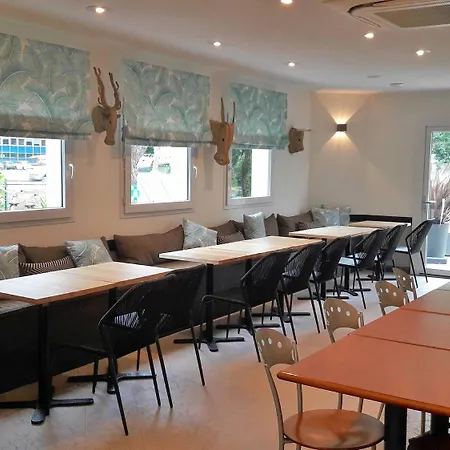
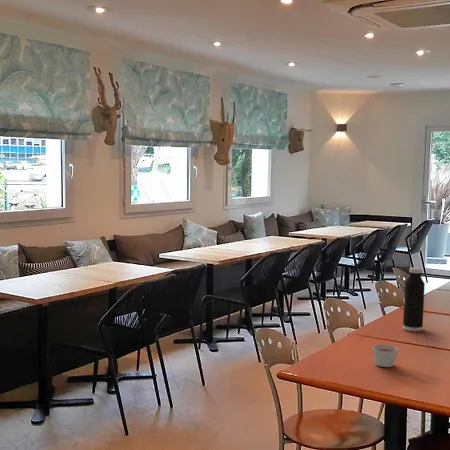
+ candle (384, 356)
+ water bottle (413, 298)
